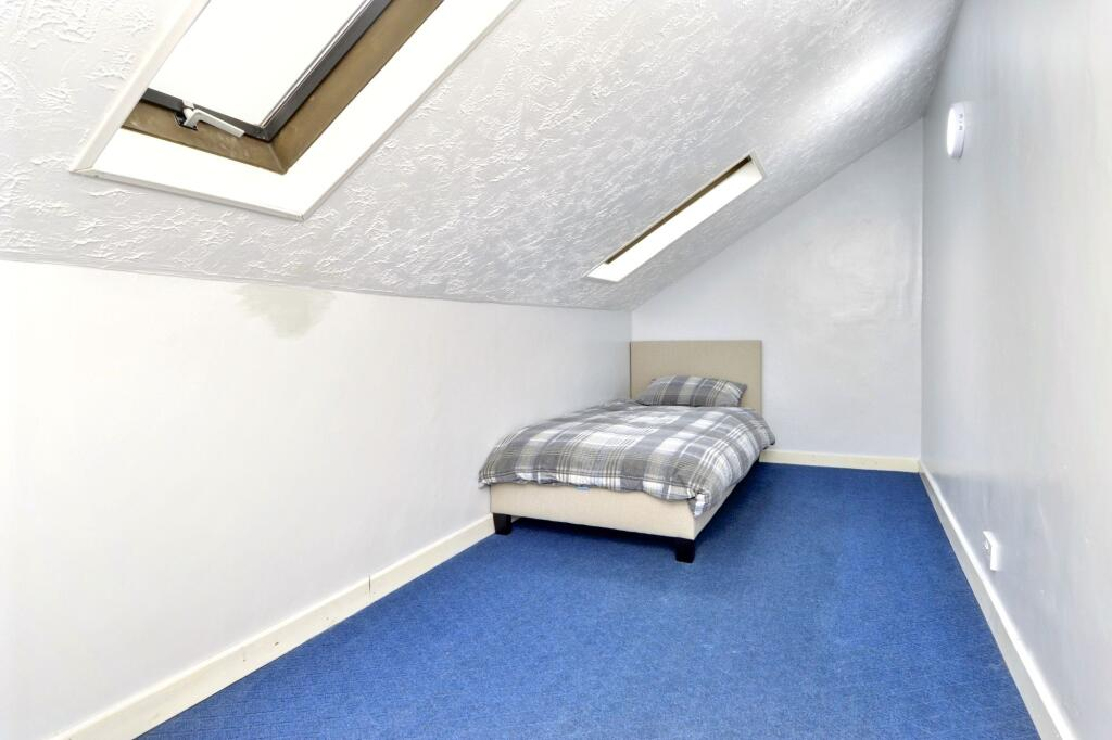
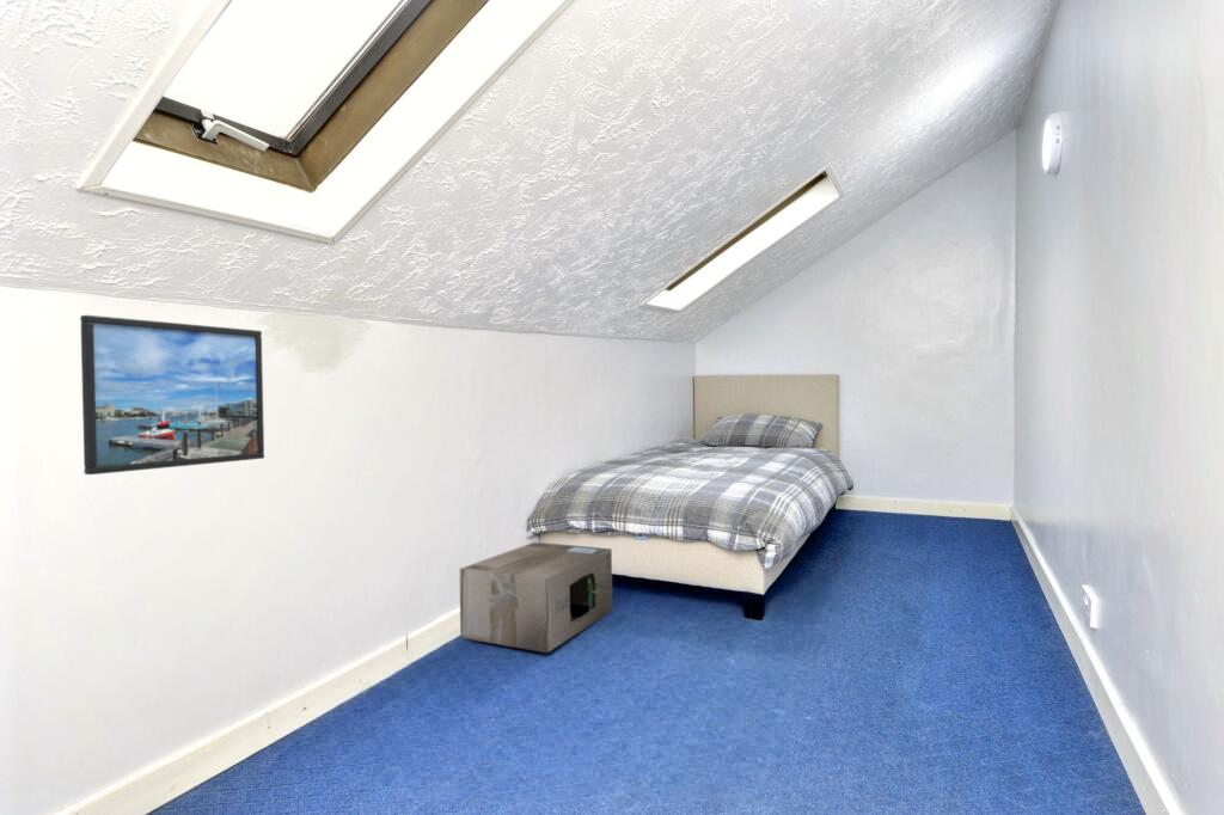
+ cardboard box (541, 590)
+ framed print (182, 394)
